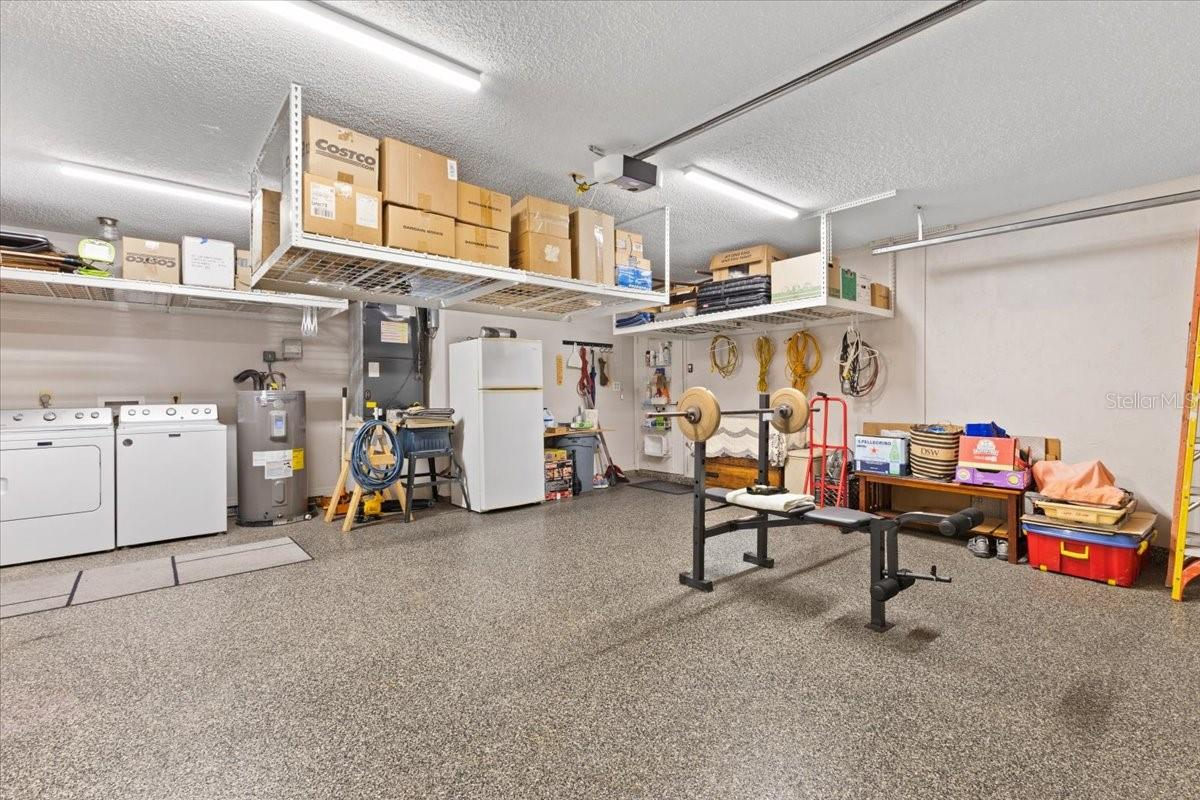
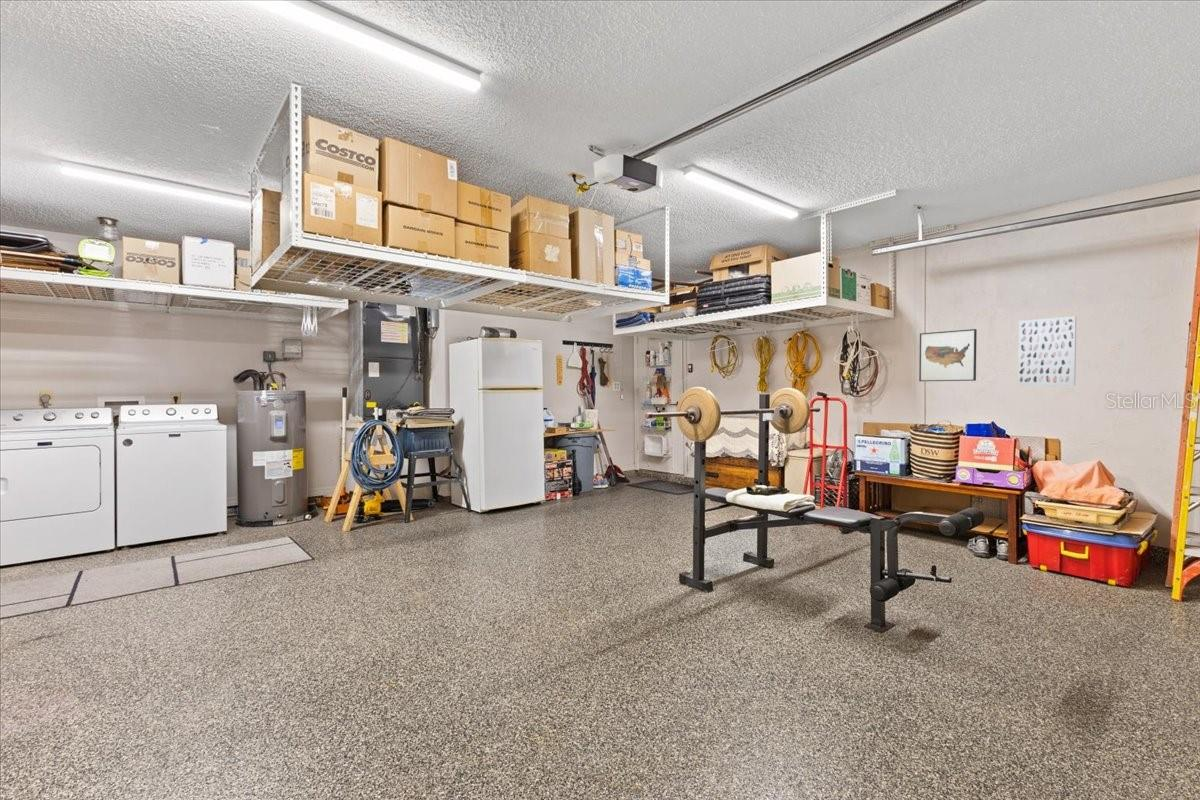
+ wall art (1046, 352)
+ wall art (946, 356)
